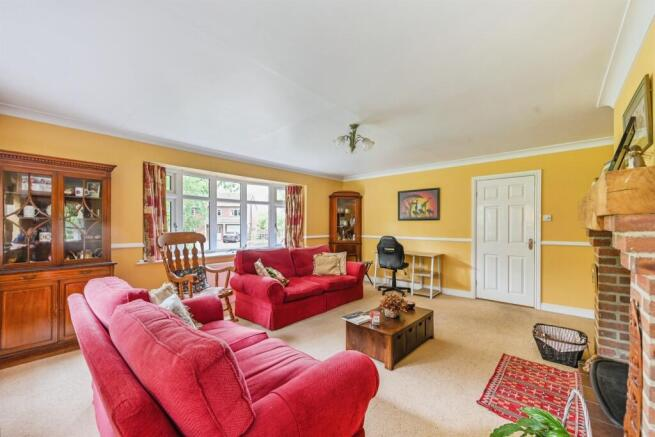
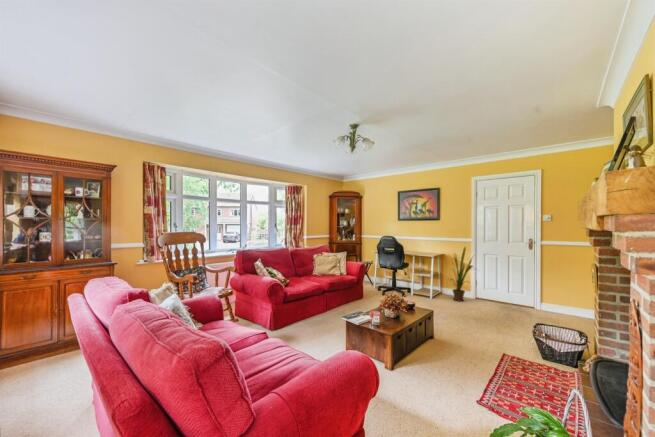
+ house plant (458, 273)
